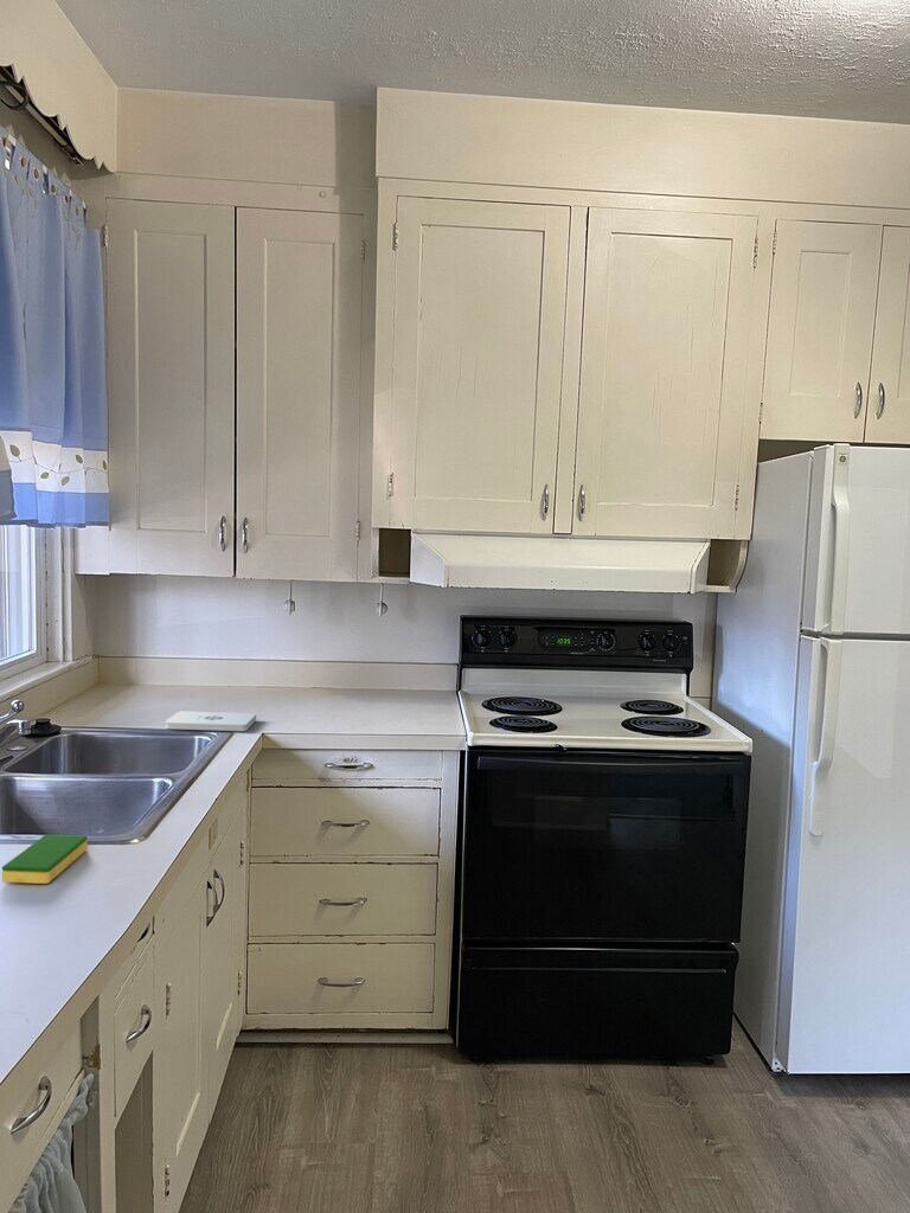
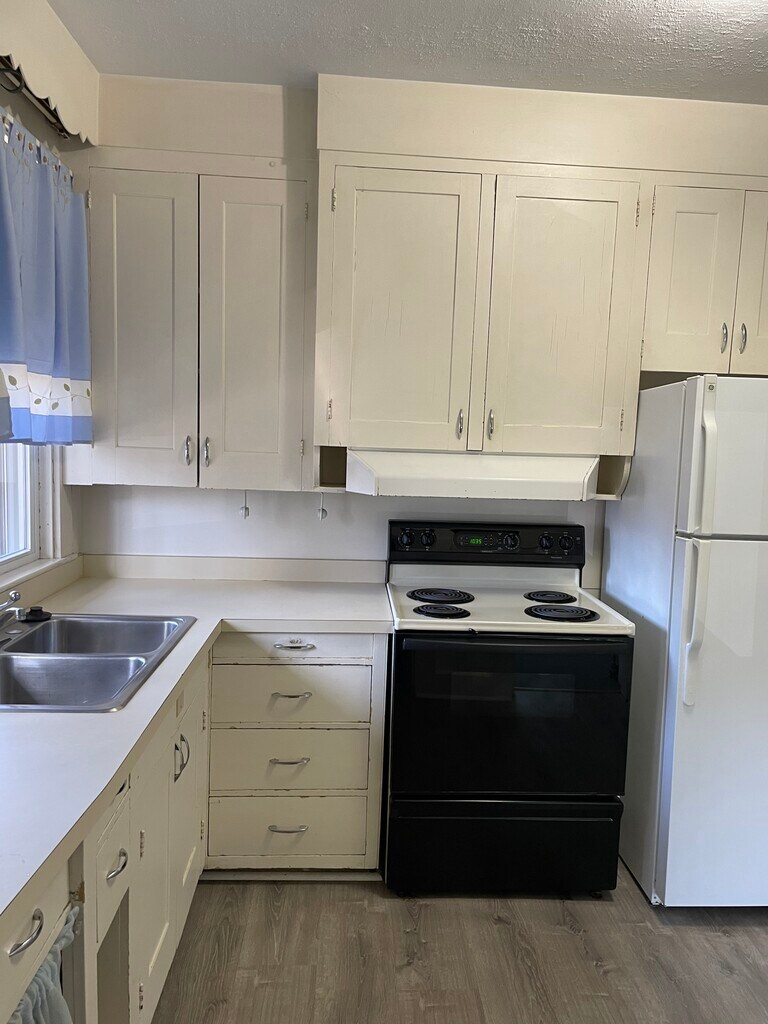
- notepad (211, 720)
- dish sponge (46, 858)
